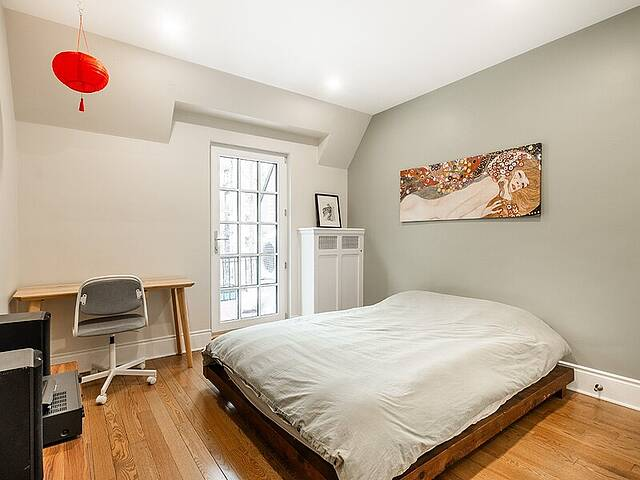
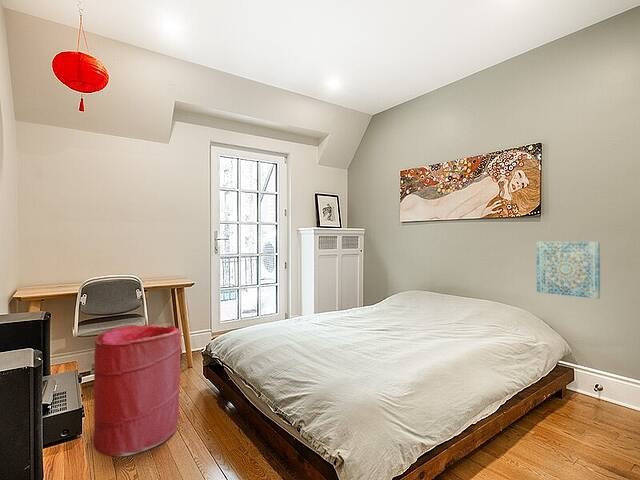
+ wall art (566, 268)
+ laundry hamper (139, 380)
